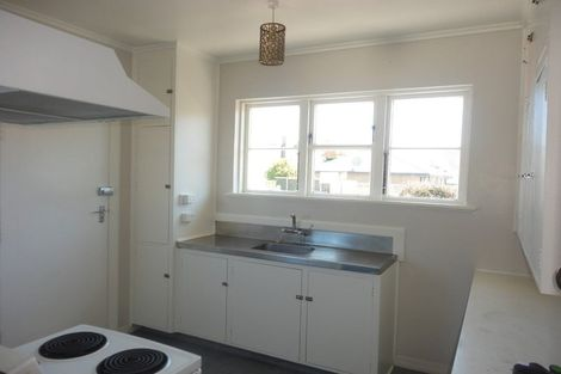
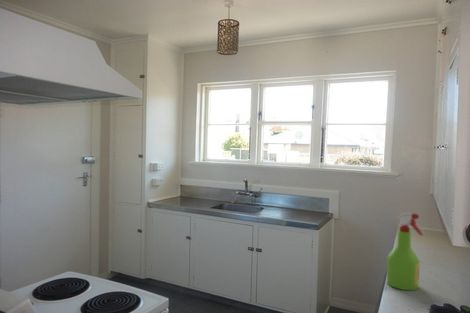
+ spray bottle (407, 249)
